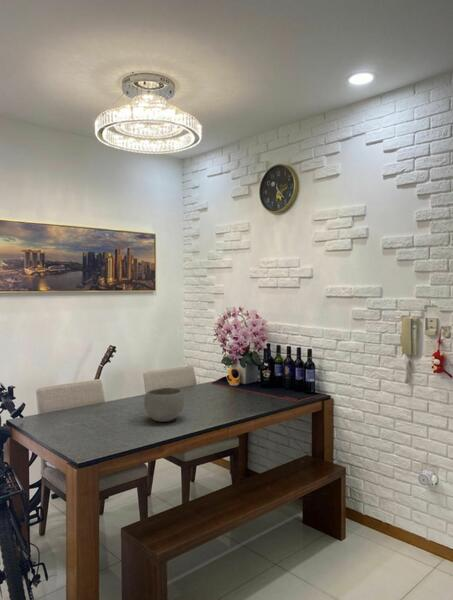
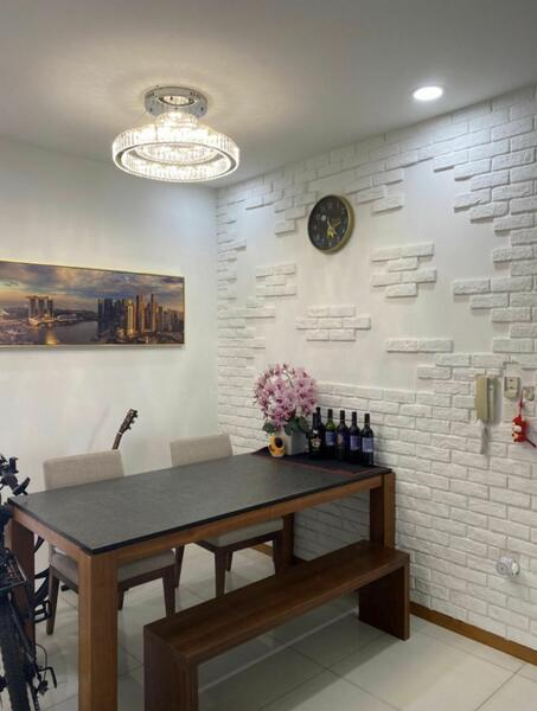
- bowl (164, 405)
